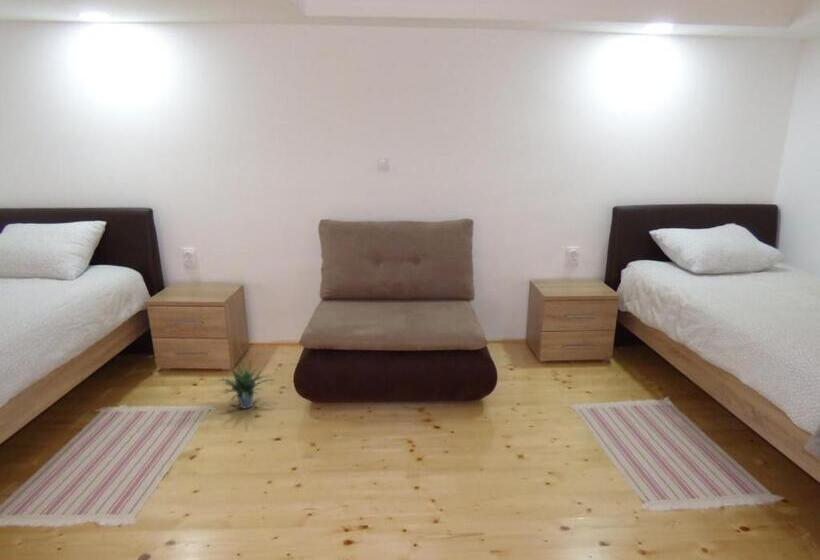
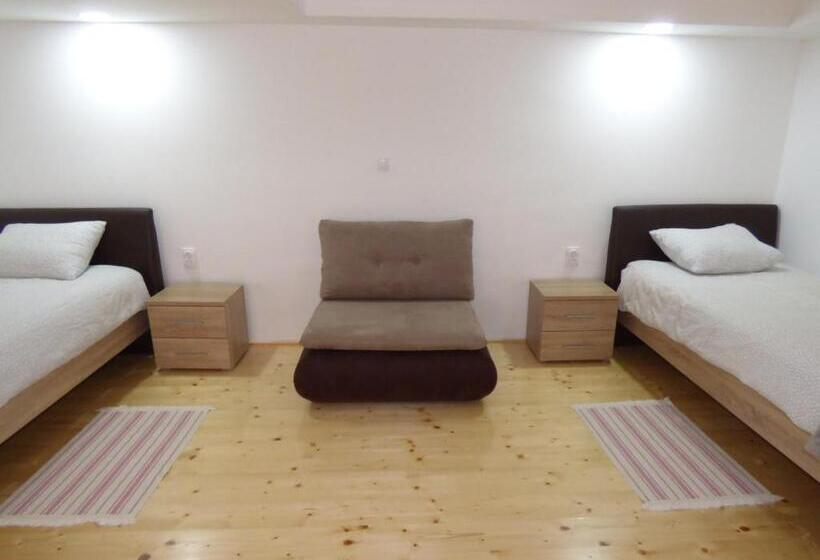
- potted plant (246, 378)
